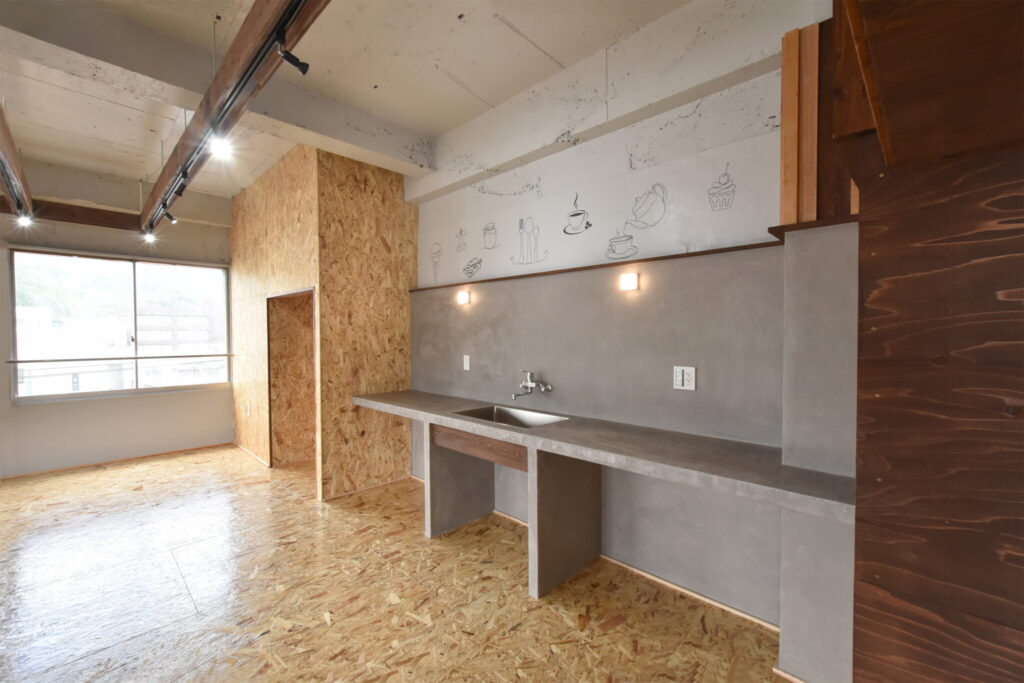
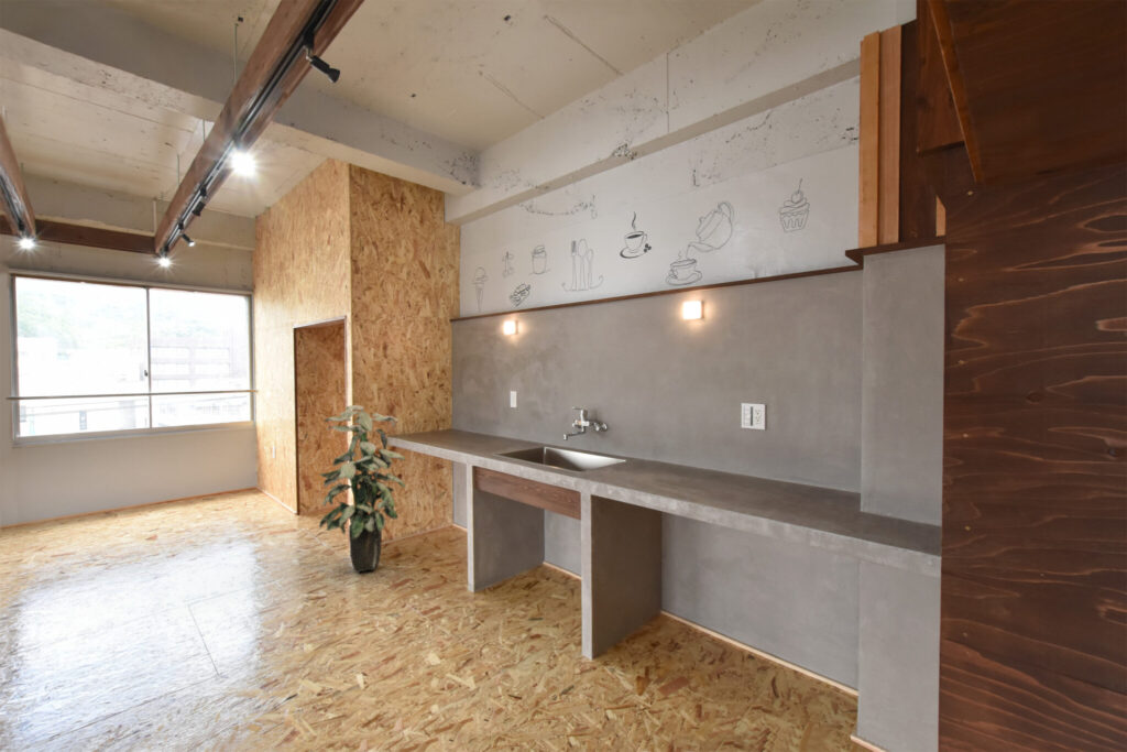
+ indoor plant (360, 486)
